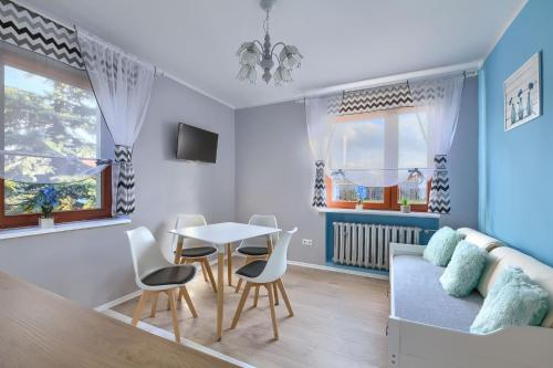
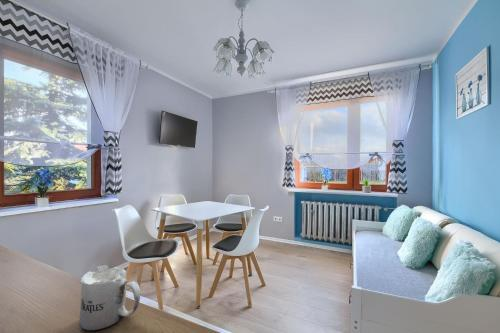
+ mug (109, 296)
